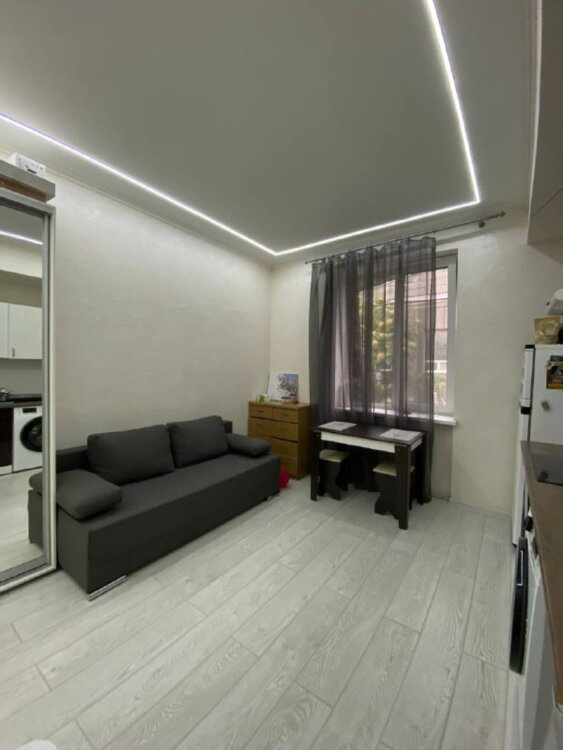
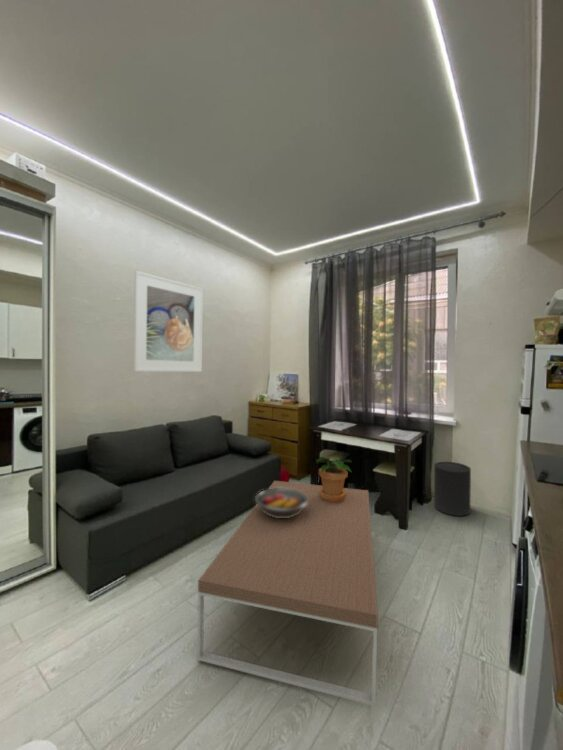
+ coffee table (306, 551)
+ fruit bowl (281, 503)
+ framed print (171, 326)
+ potted plant (332, 476)
+ trash can (452, 487)
